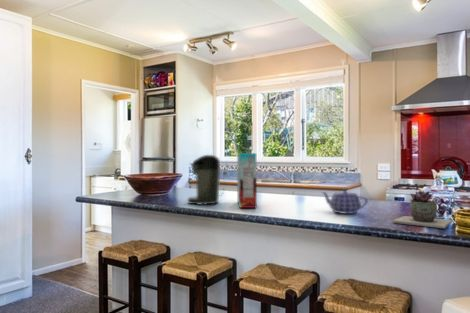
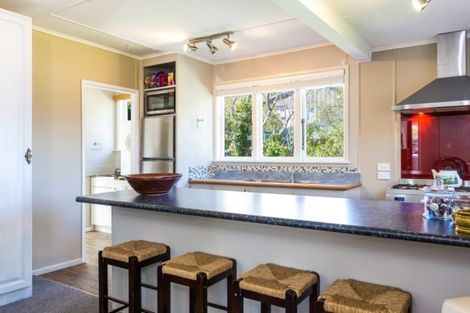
- cereal box (246, 179)
- teapot (343, 200)
- succulent plant (422, 206)
- coffee maker (207, 178)
